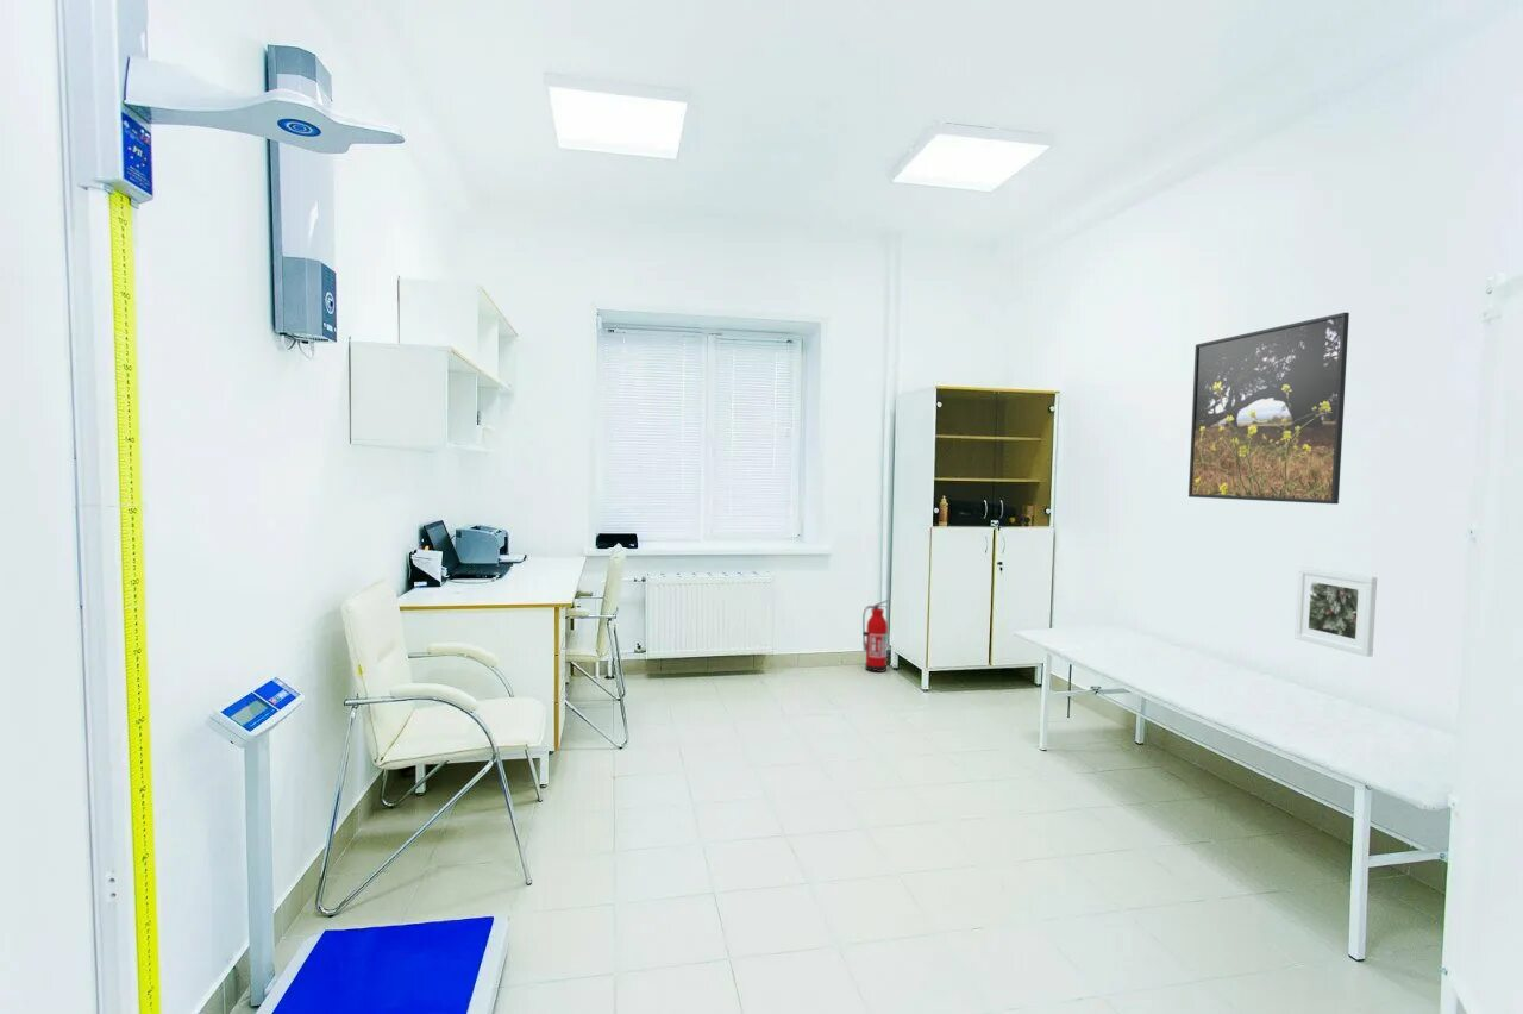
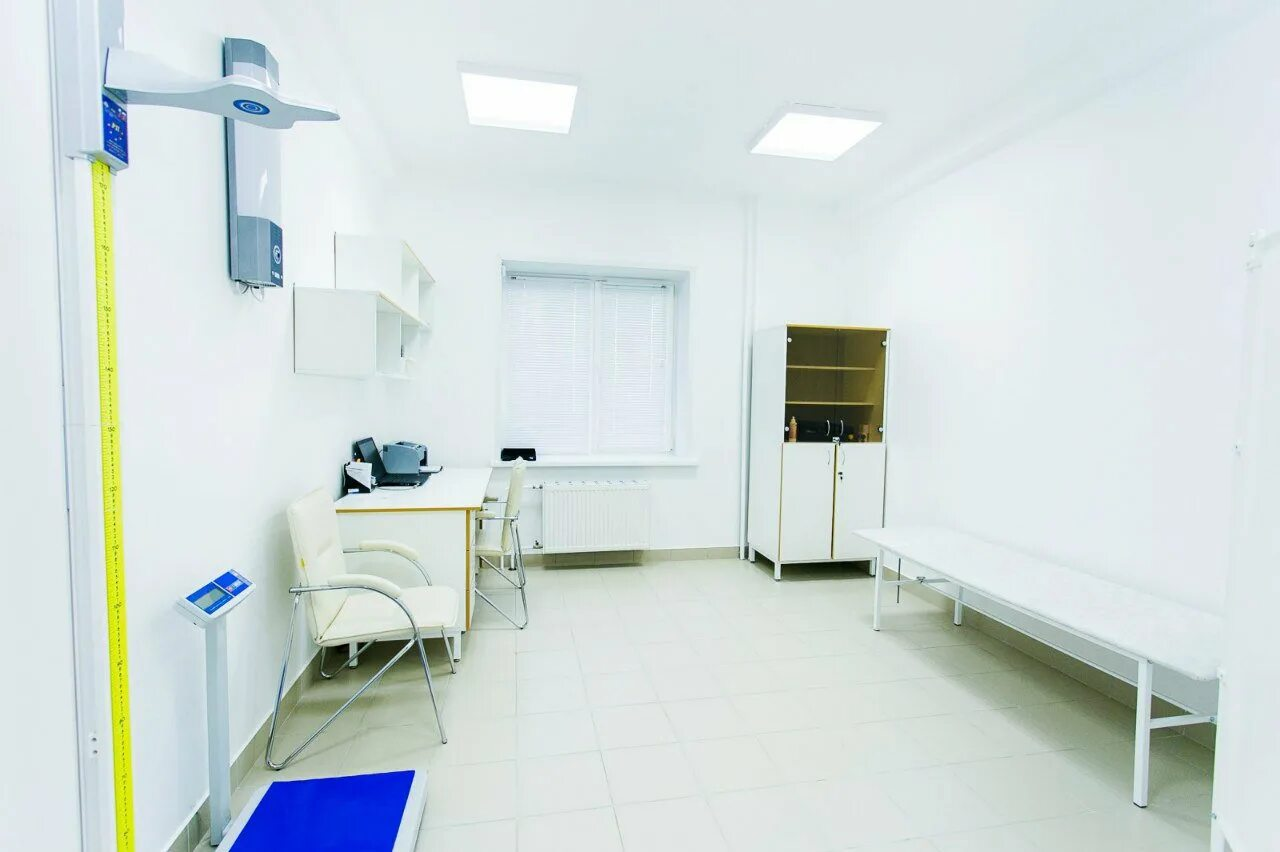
- fire extinguisher (875, 634)
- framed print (1259, 415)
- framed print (1333, 609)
